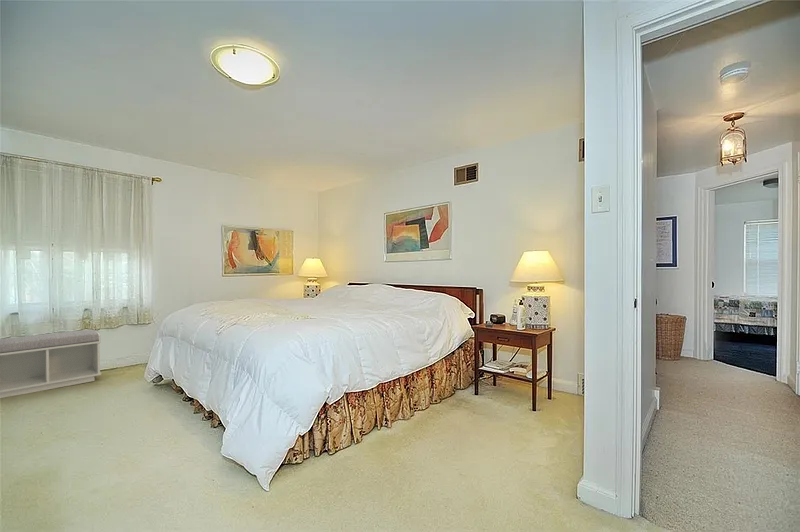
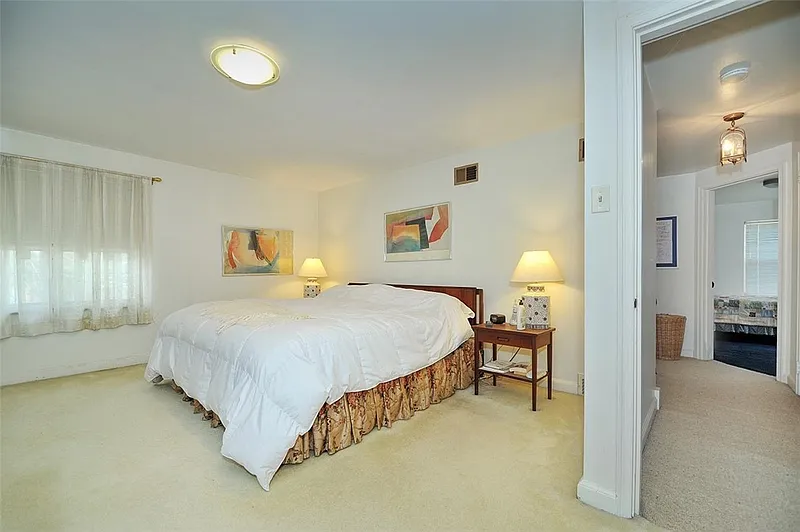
- bench (46, 360)
